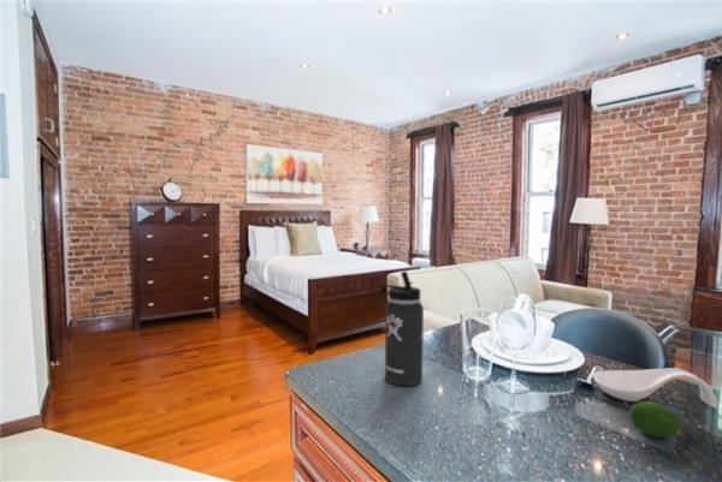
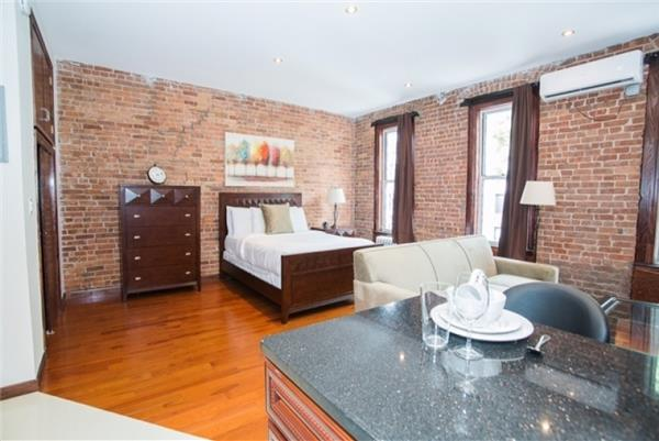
- fruit (655, 418)
- thermos bottle (401, 323)
- spoon rest (651, 383)
